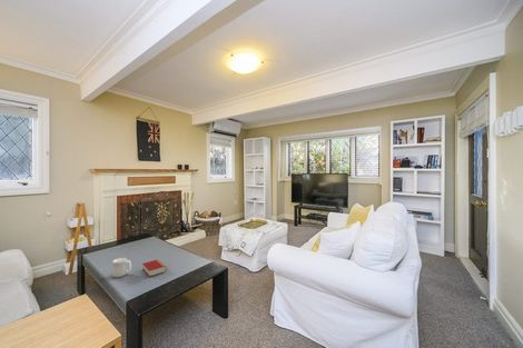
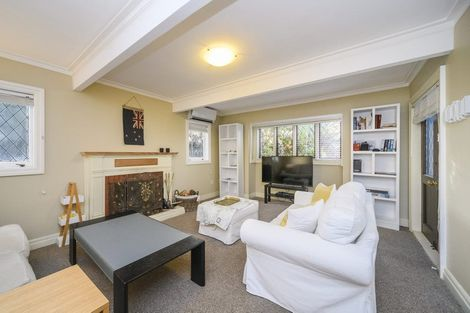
- book (154, 267)
- mug (121, 267)
